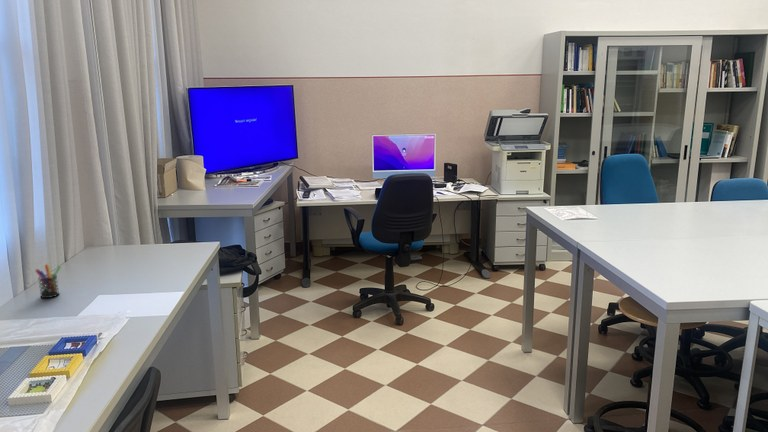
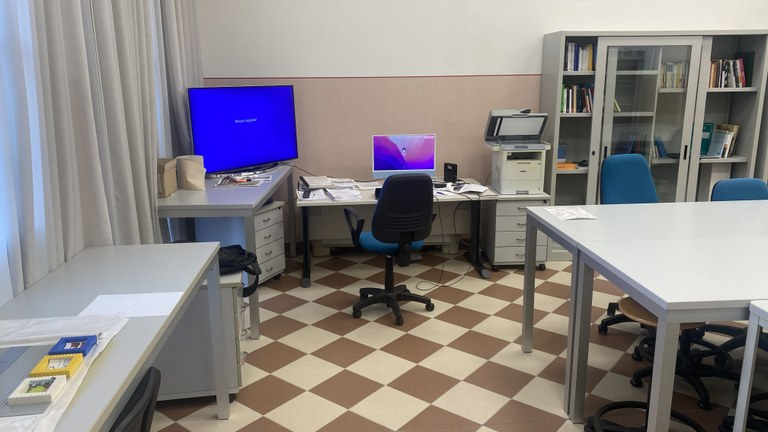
- pen holder (50, 279)
